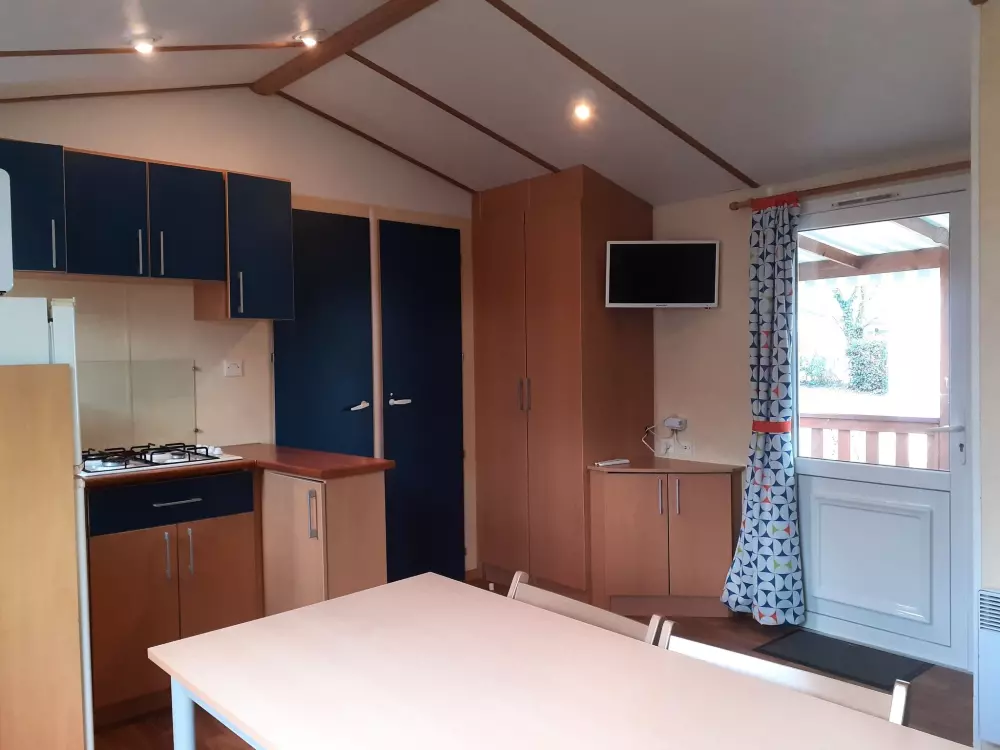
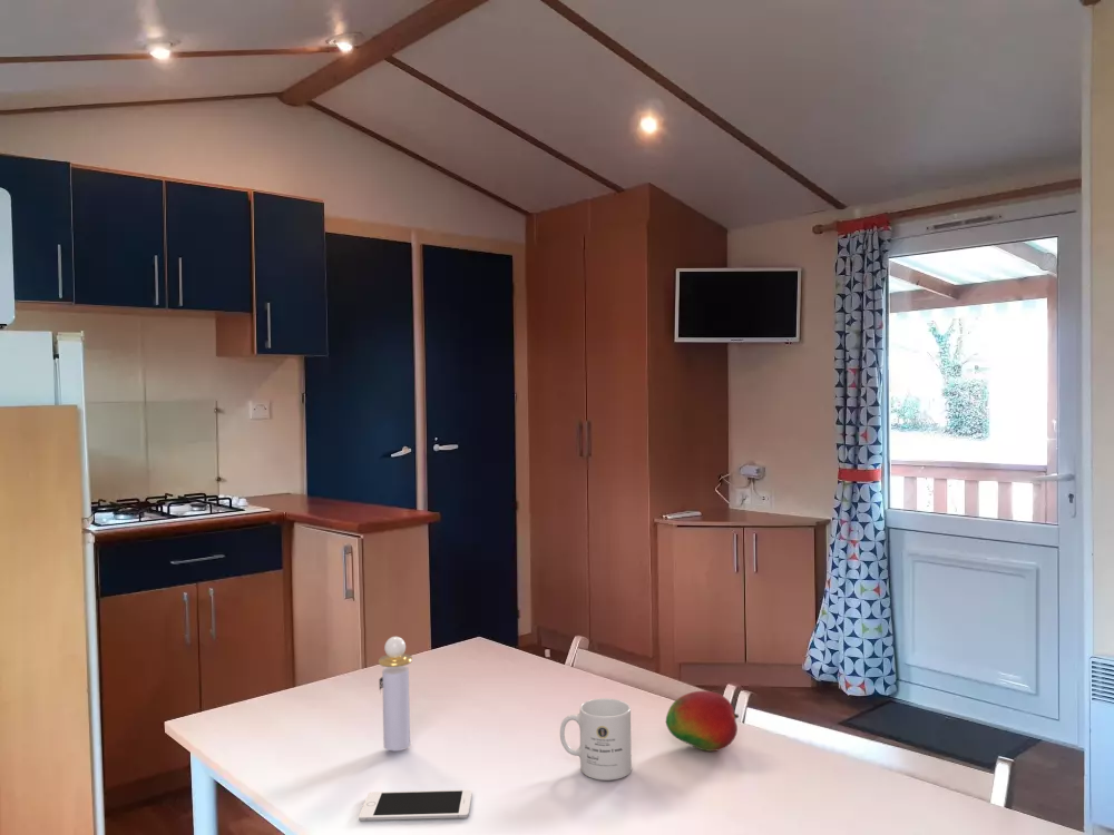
+ perfume bottle (395, 692)
+ cell phone (417, 804)
+ fruit (702, 719)
+ mug (595, 737)
